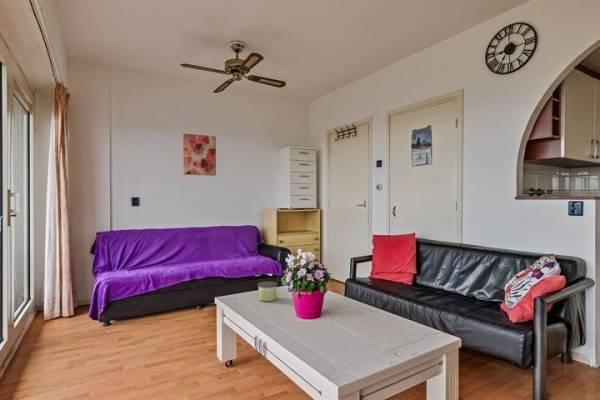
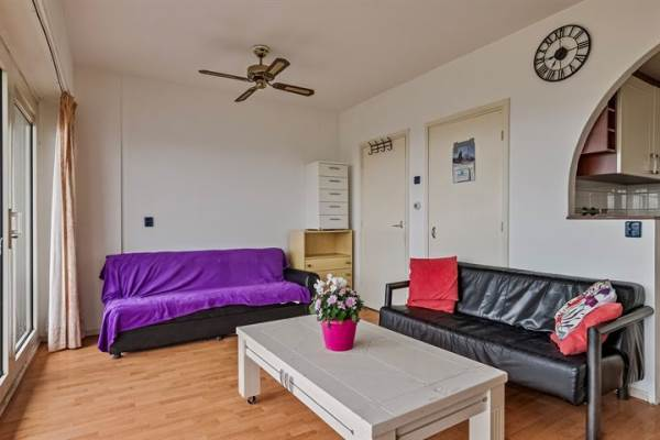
- wall art (199, 155)
- candle (267, 291)
